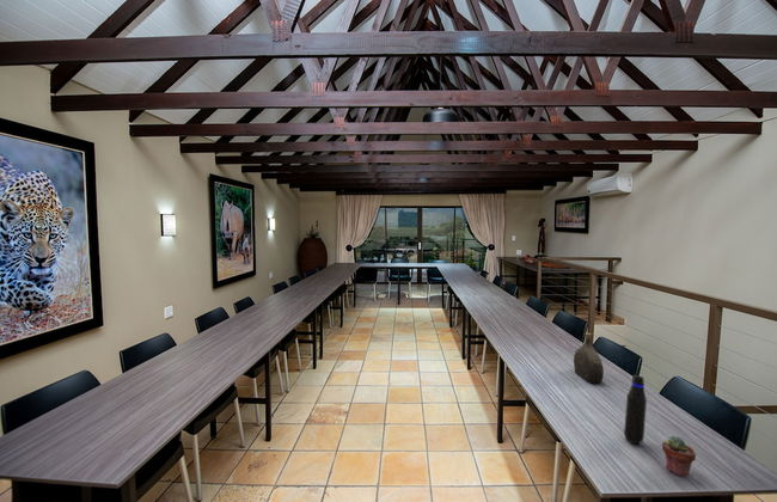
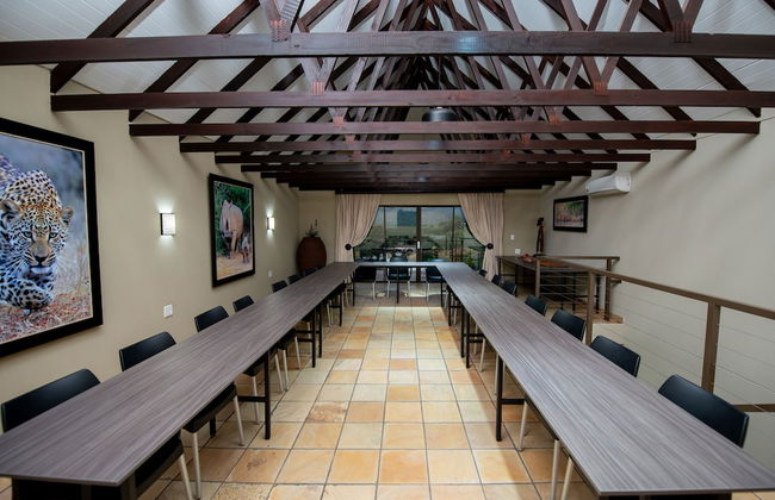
- potted succulent (678, 453)
- water bottle (635, 409)
- water jug (588, 355)
